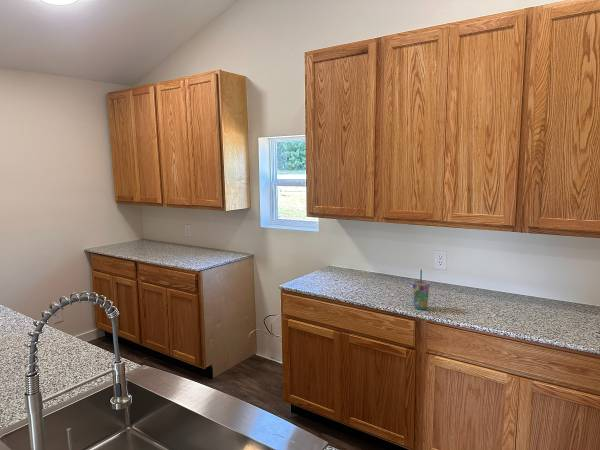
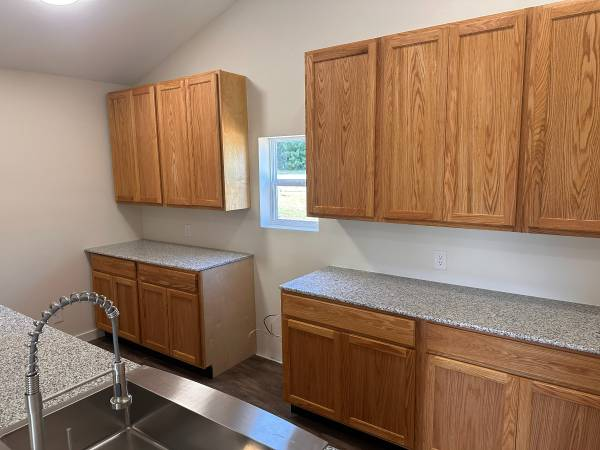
- cup (420, 288)
